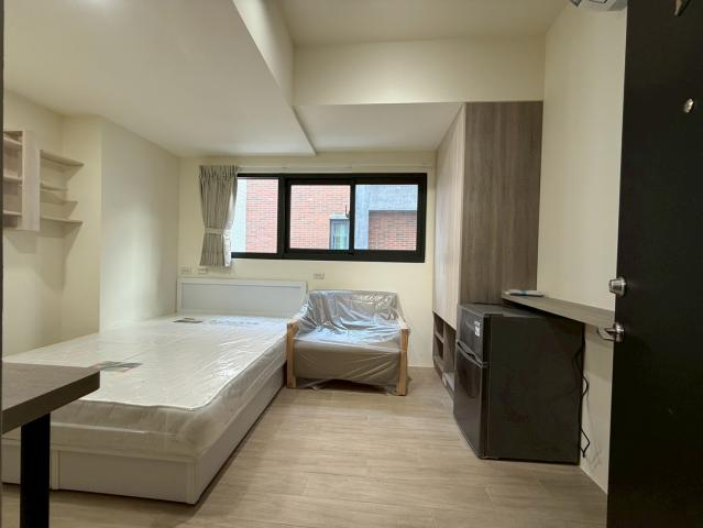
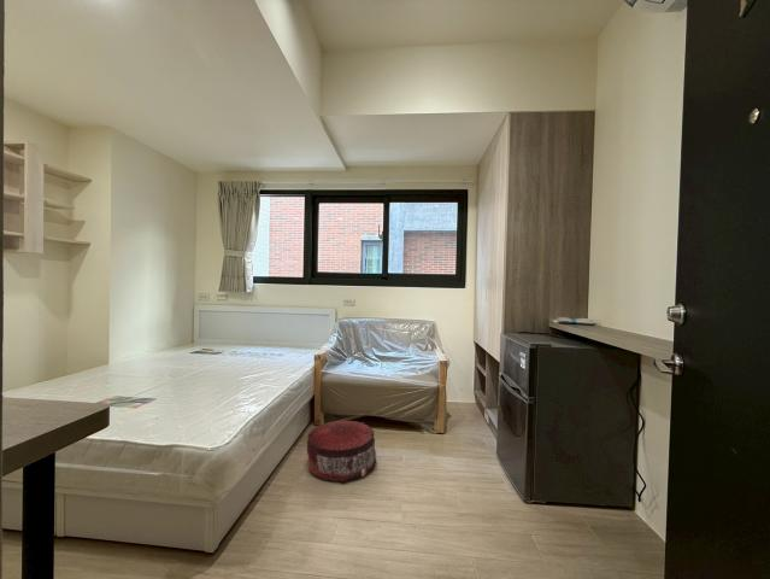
+ pouf (342, 446)
